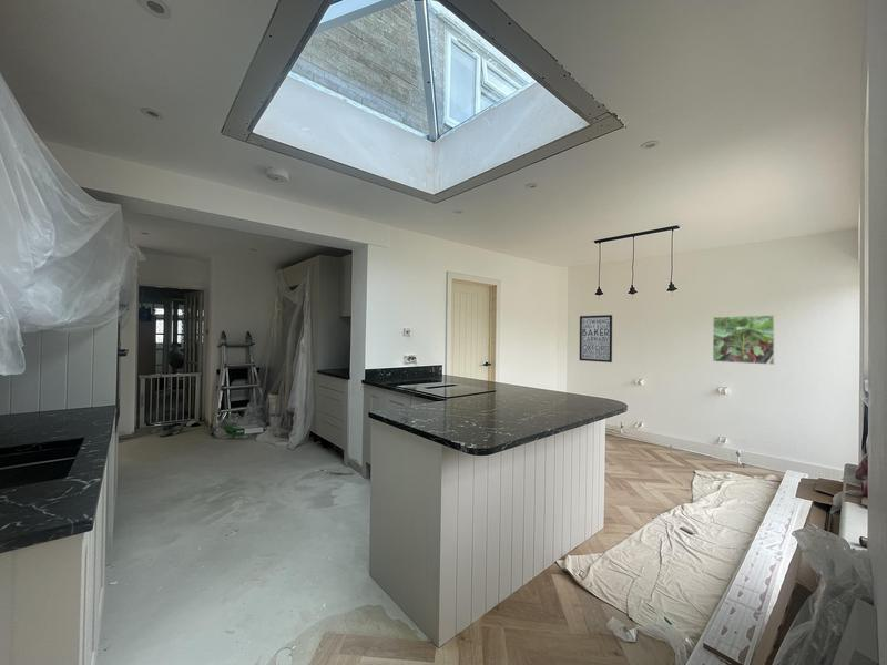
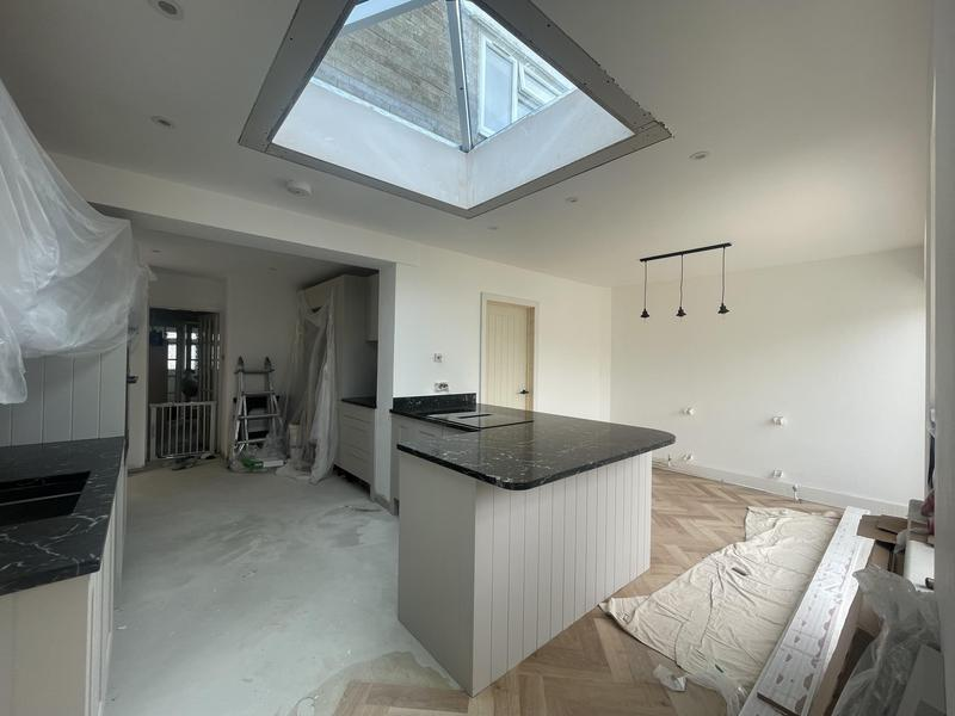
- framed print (742, 339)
- wall art (594, 338)
